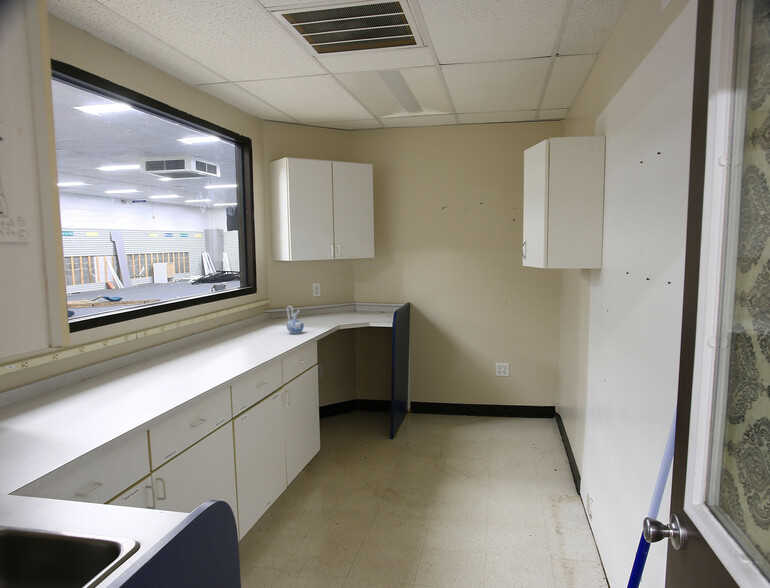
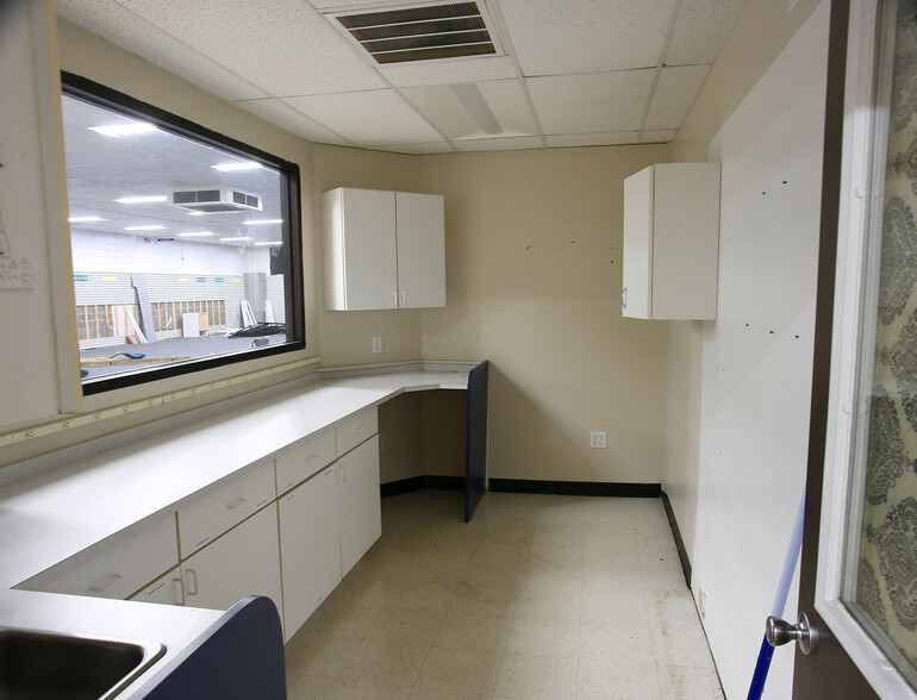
- ceramic pitcher (295, 319)
